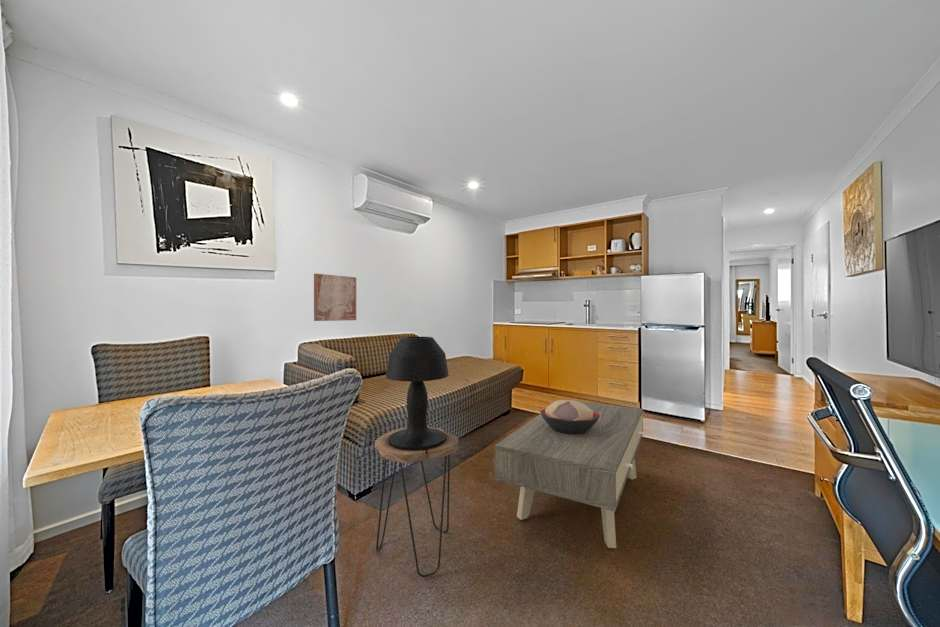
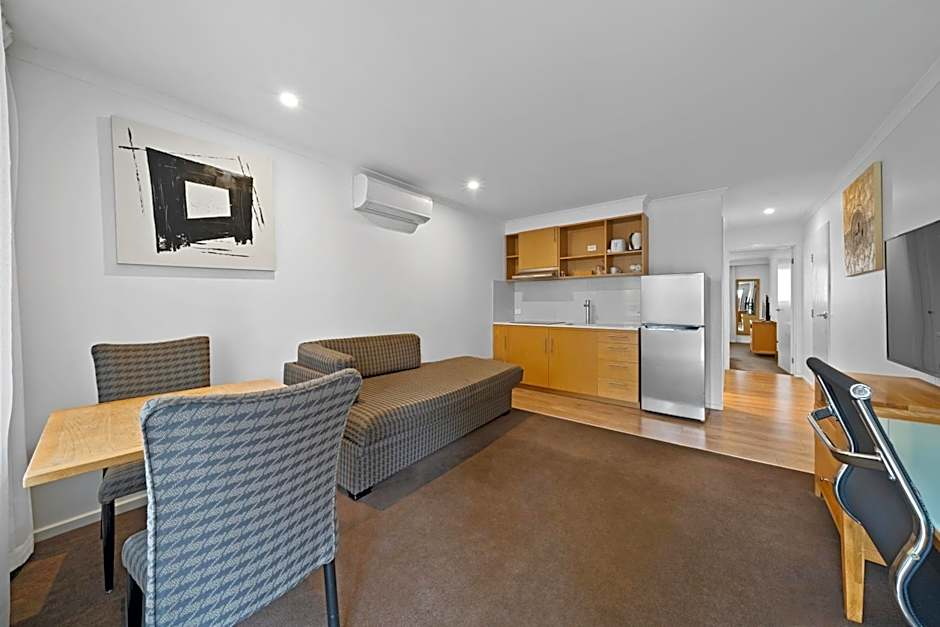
- wall art (336, 298)
- table lamp (417, 388)
- decorative bowl (569, 414)
- side table (427, 494)
- coffee table (583, 460)
